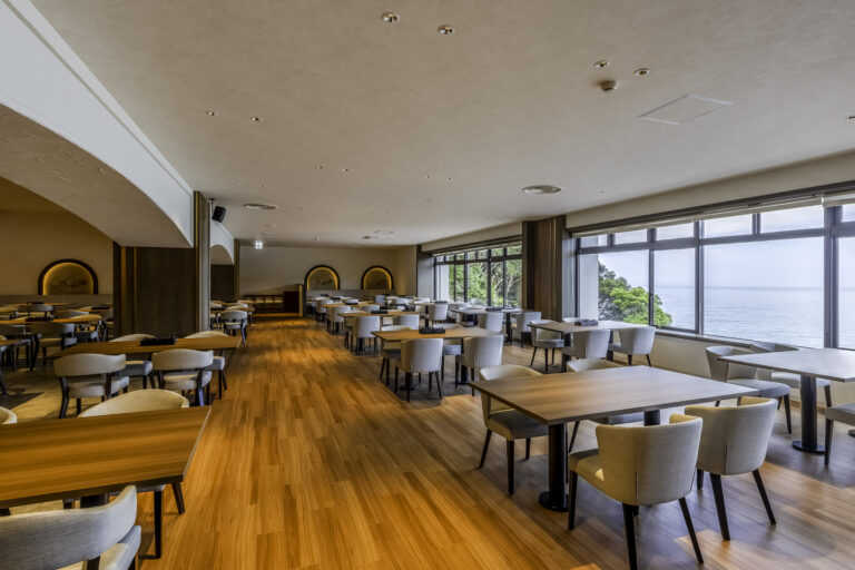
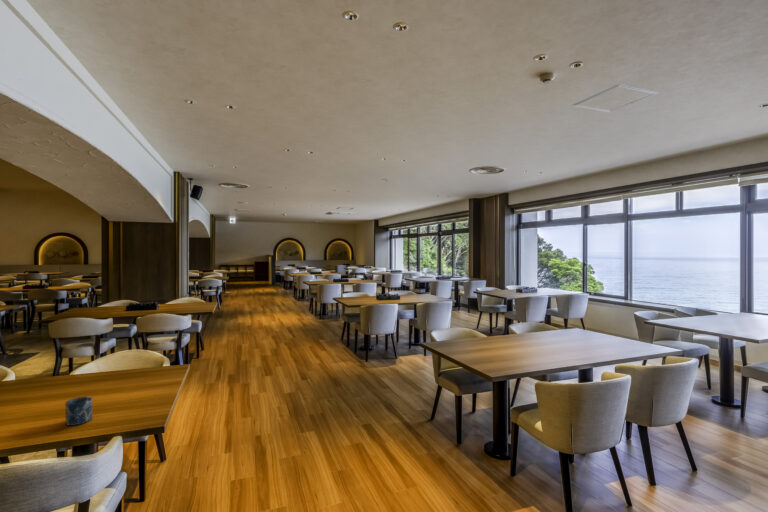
+ cup (78, 412)
